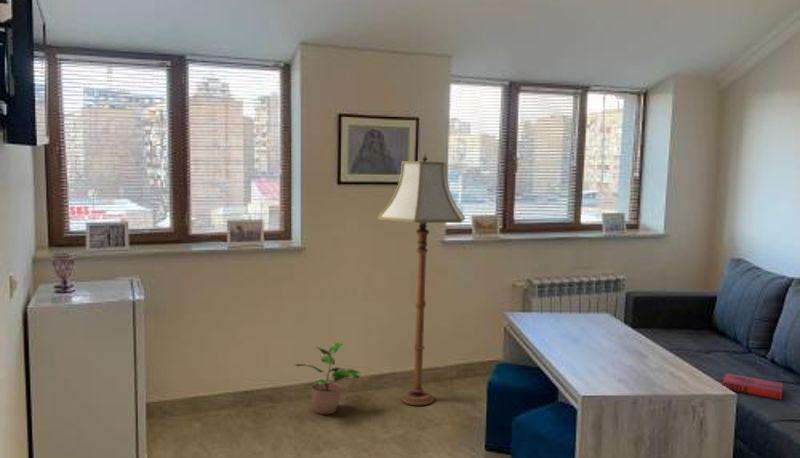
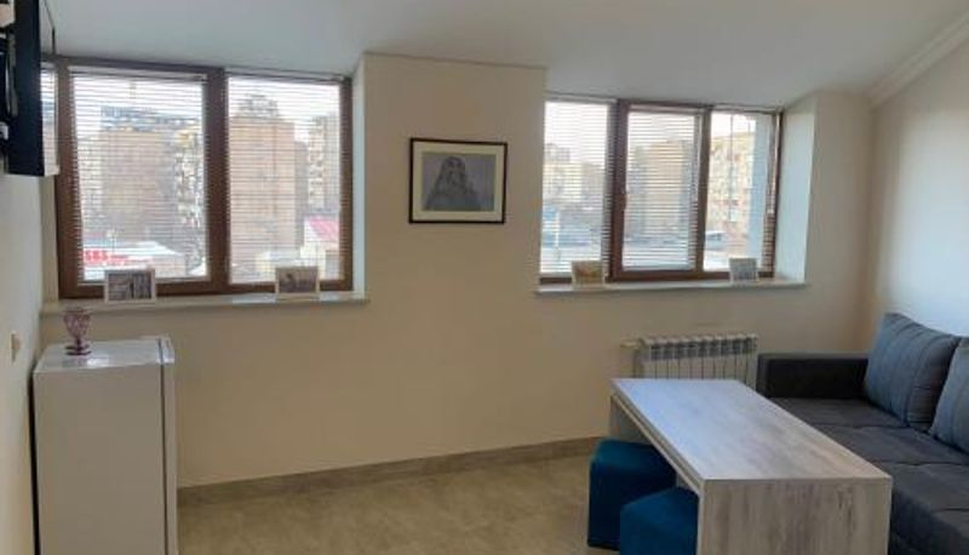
- floor lamp (420, 278)
- hardback book (752, 385)
- potted plant (327, 376)
